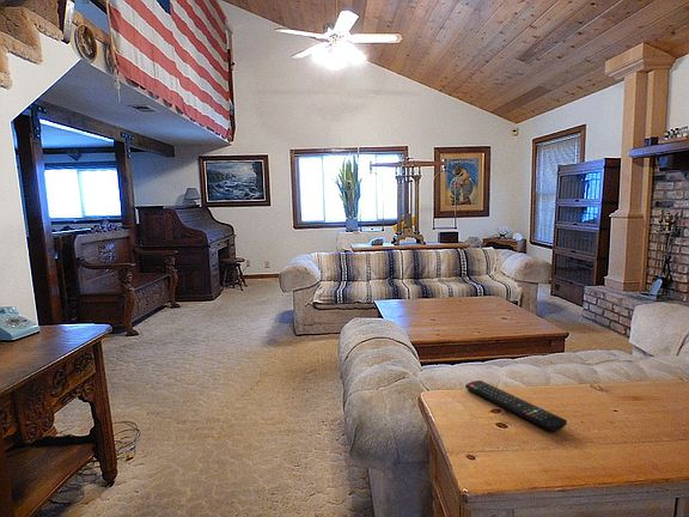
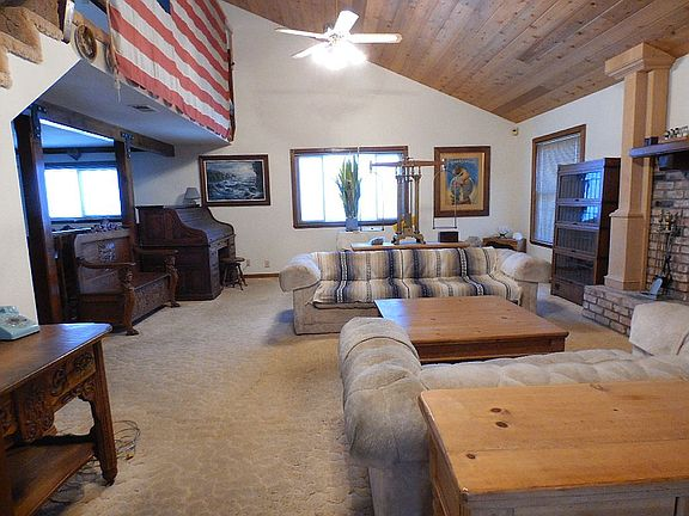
- remote control (510, 403)
